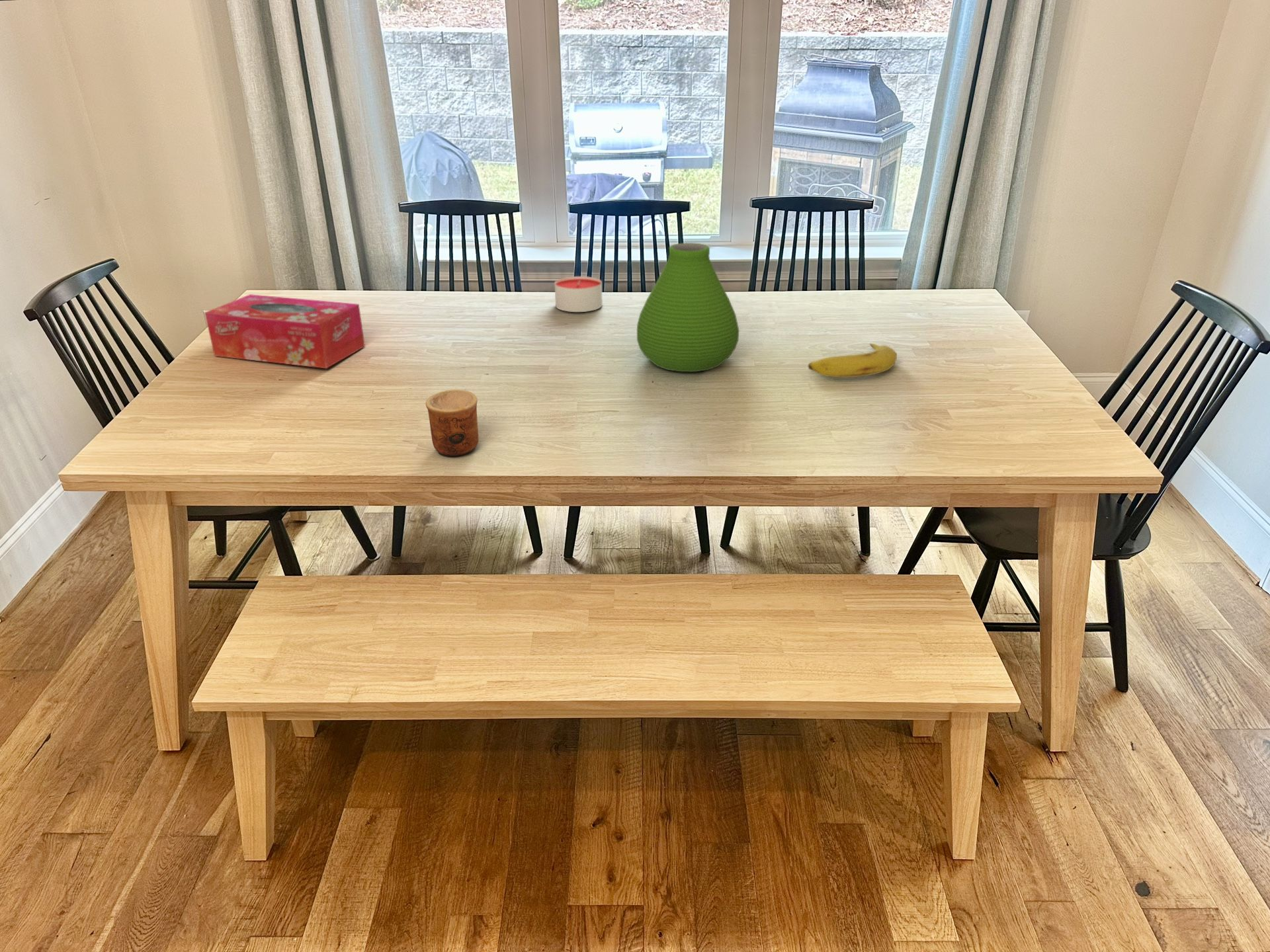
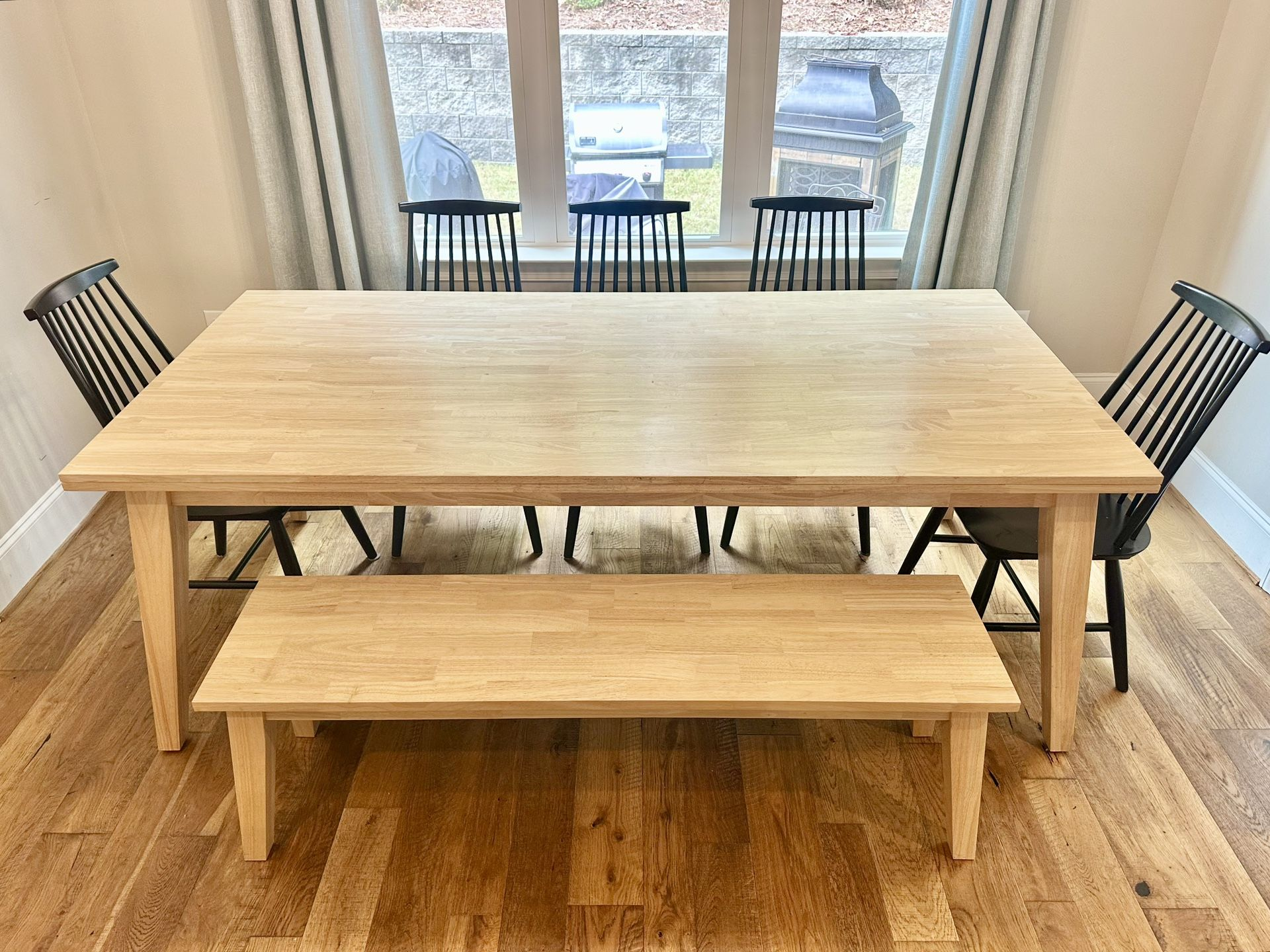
- vase (688, 305)
- fruit (850, 355)
- tissue box (286, 330)
- cup (454, 424)
- candle (578, 293)
